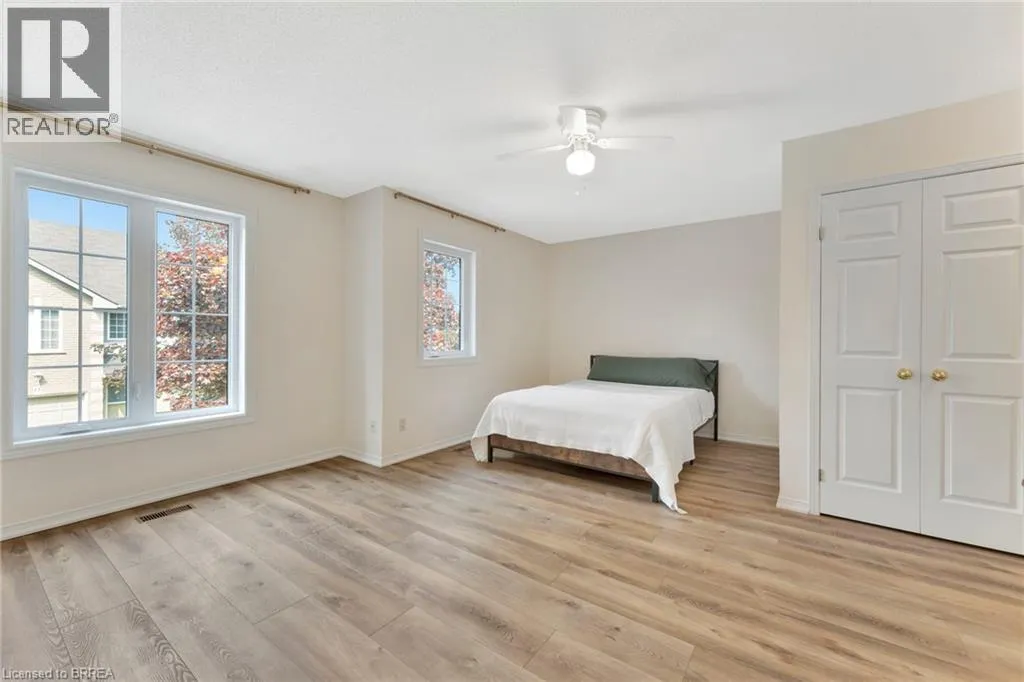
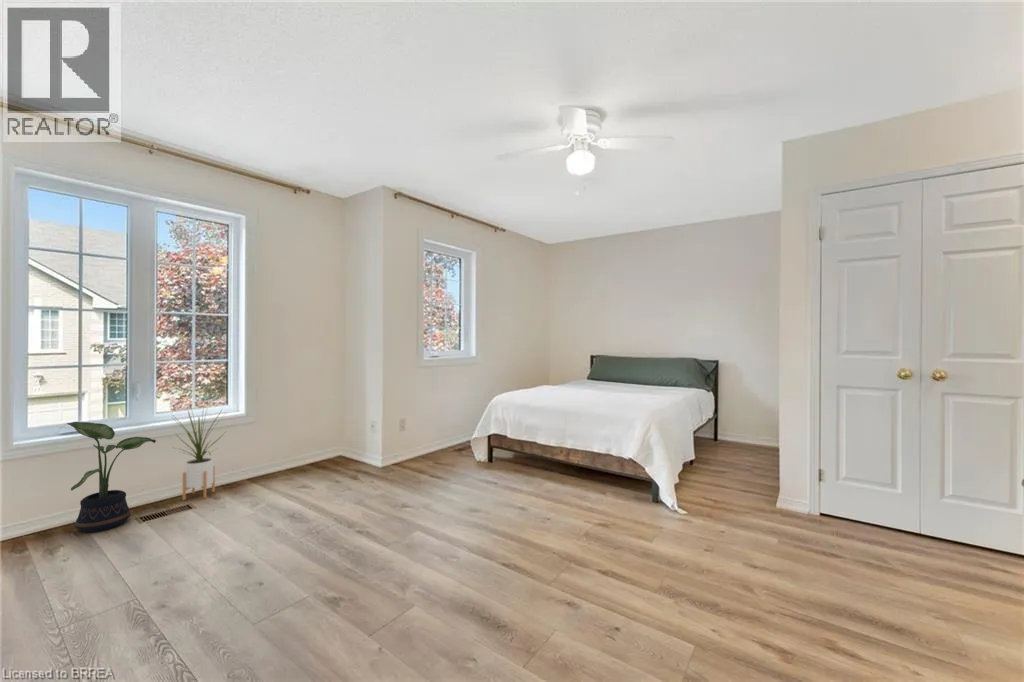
+ house plant (199, 449)
+ potted plant (110, 470)
